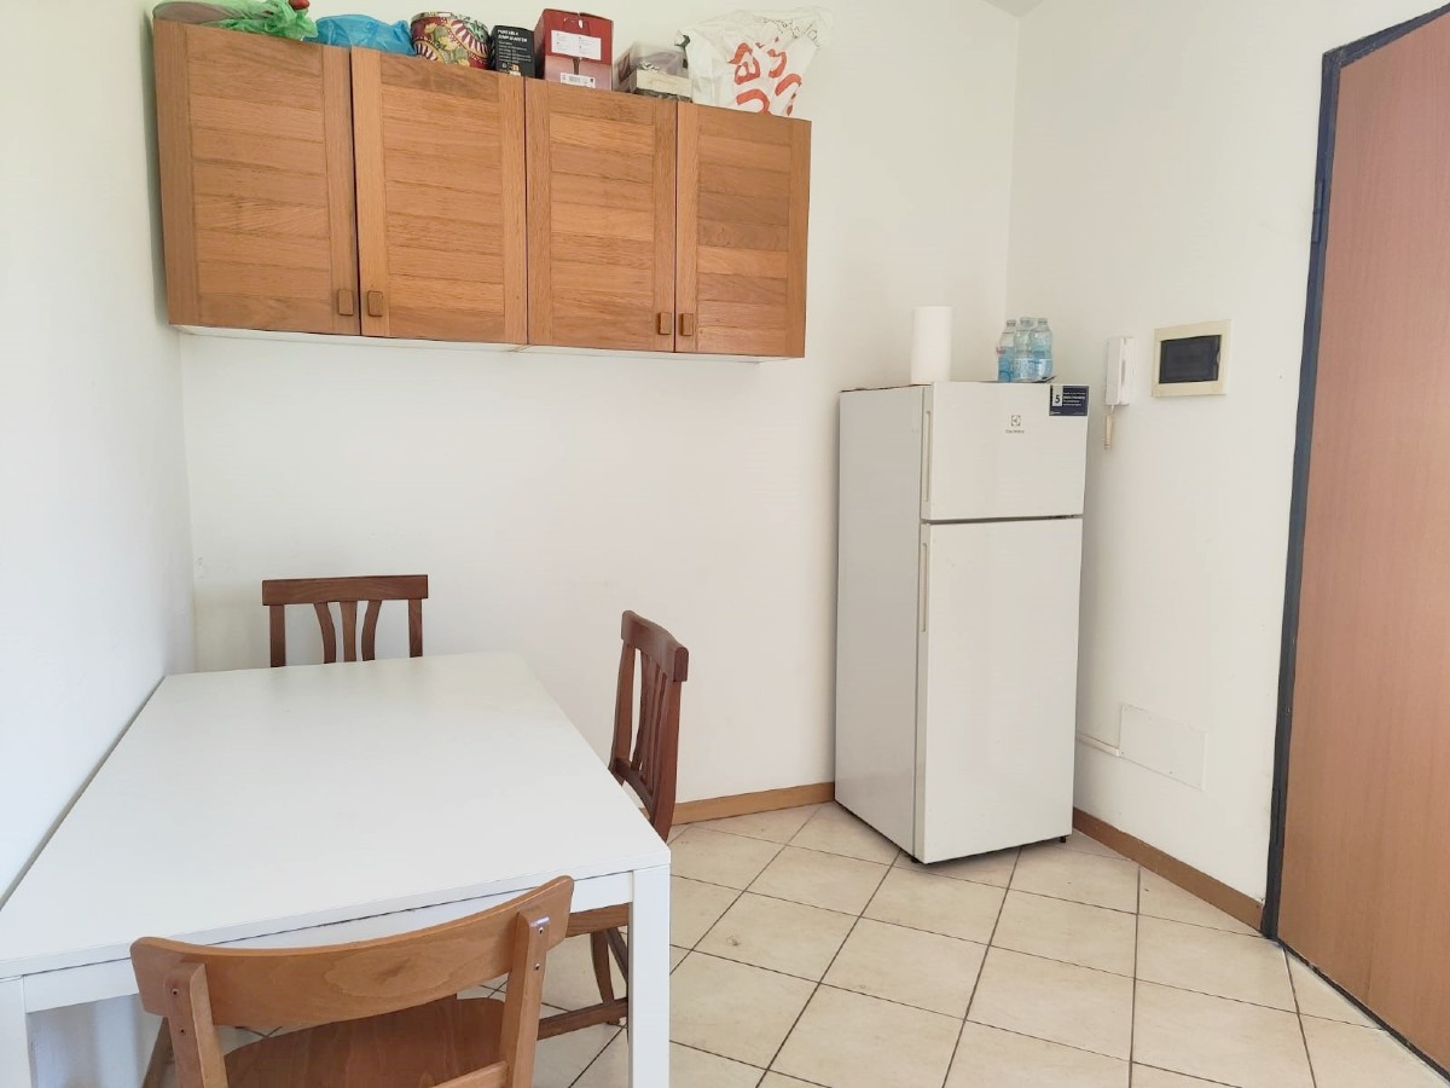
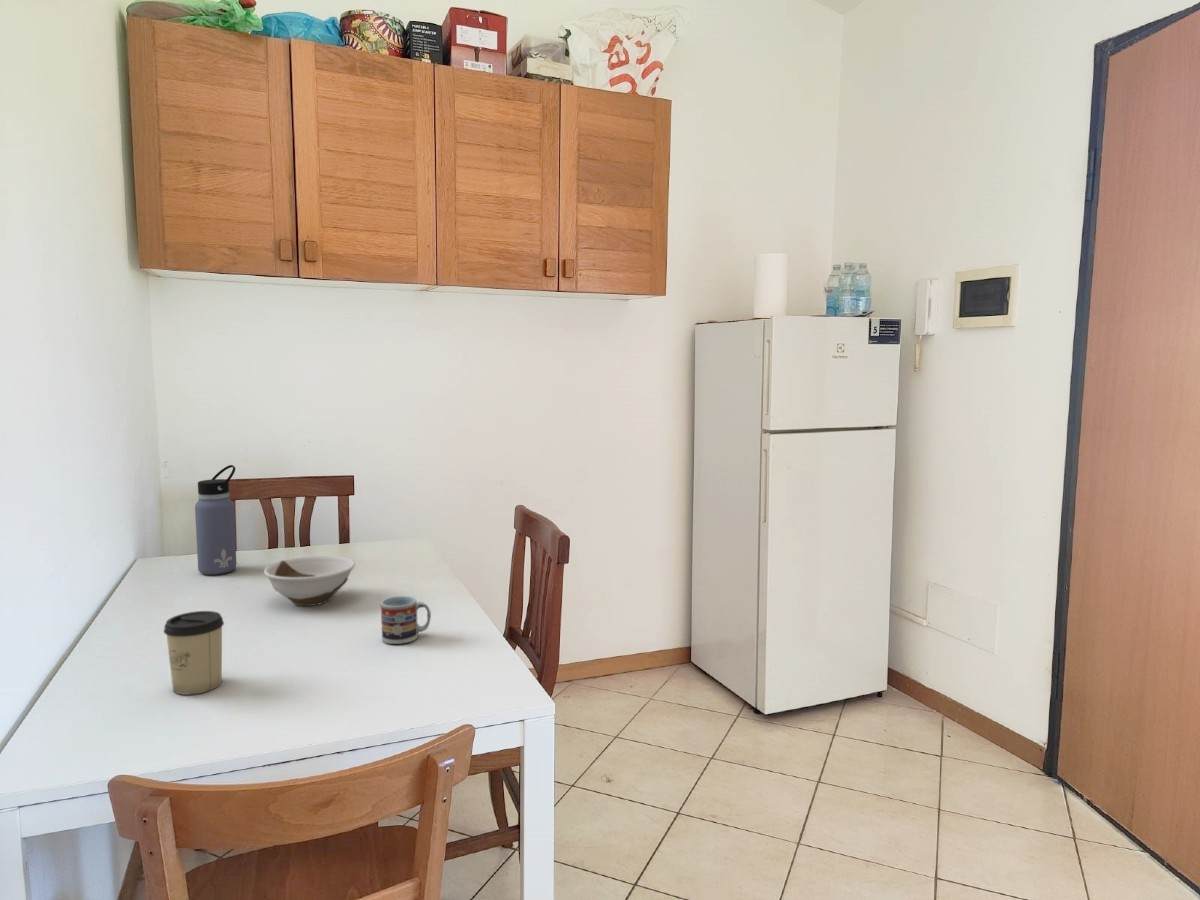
+ water bottle (216, 519)
+ cup (195, 652)
+ bowl (310, 583)
+ cup (406, 618)
